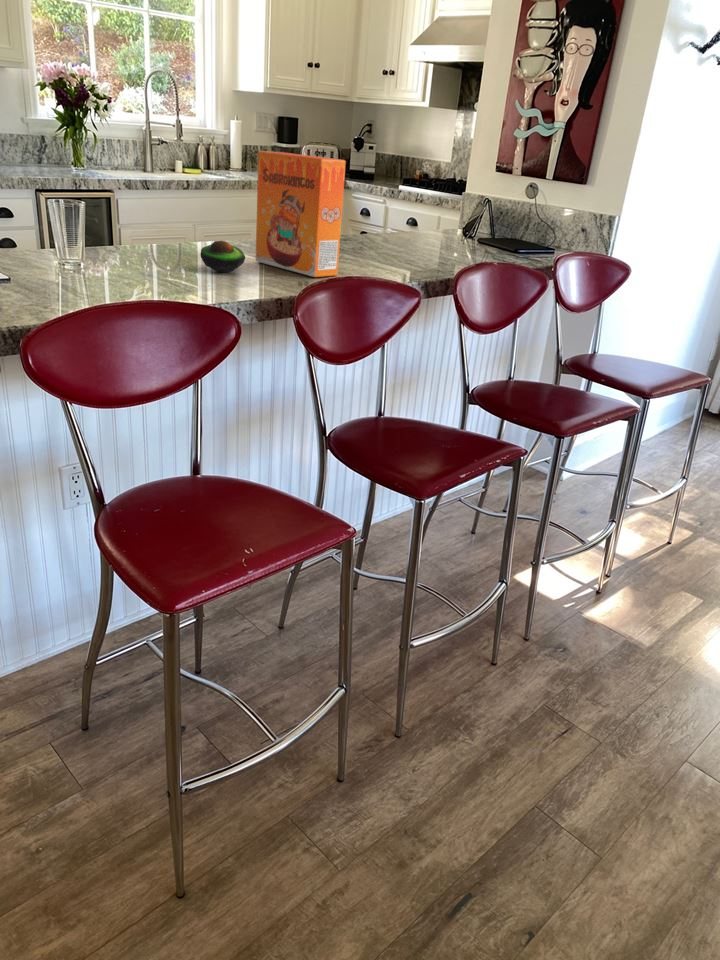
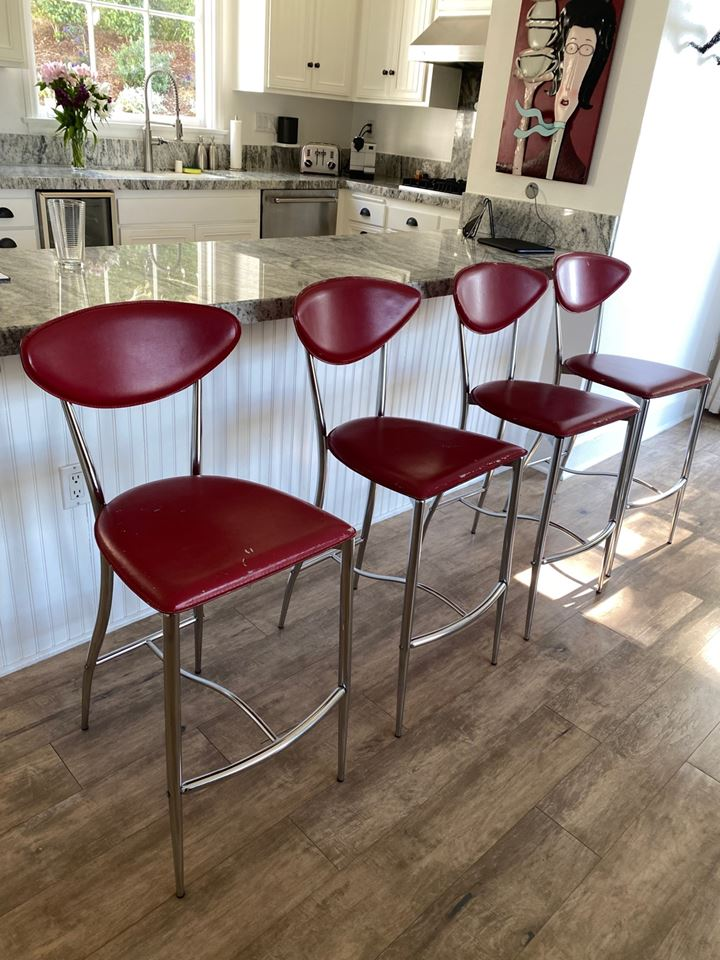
- avocado (223, 256)
- cereal box (298, 213)
